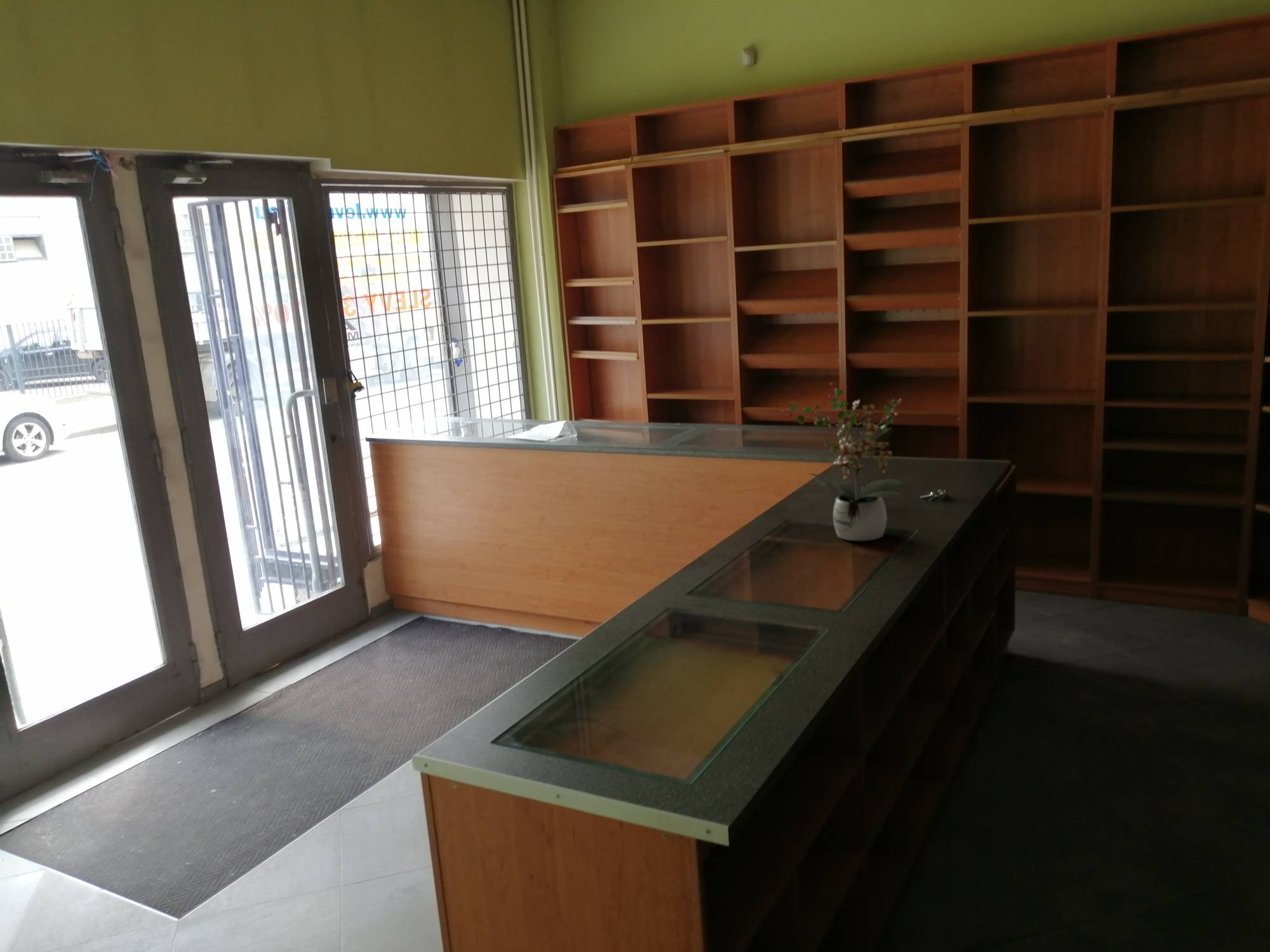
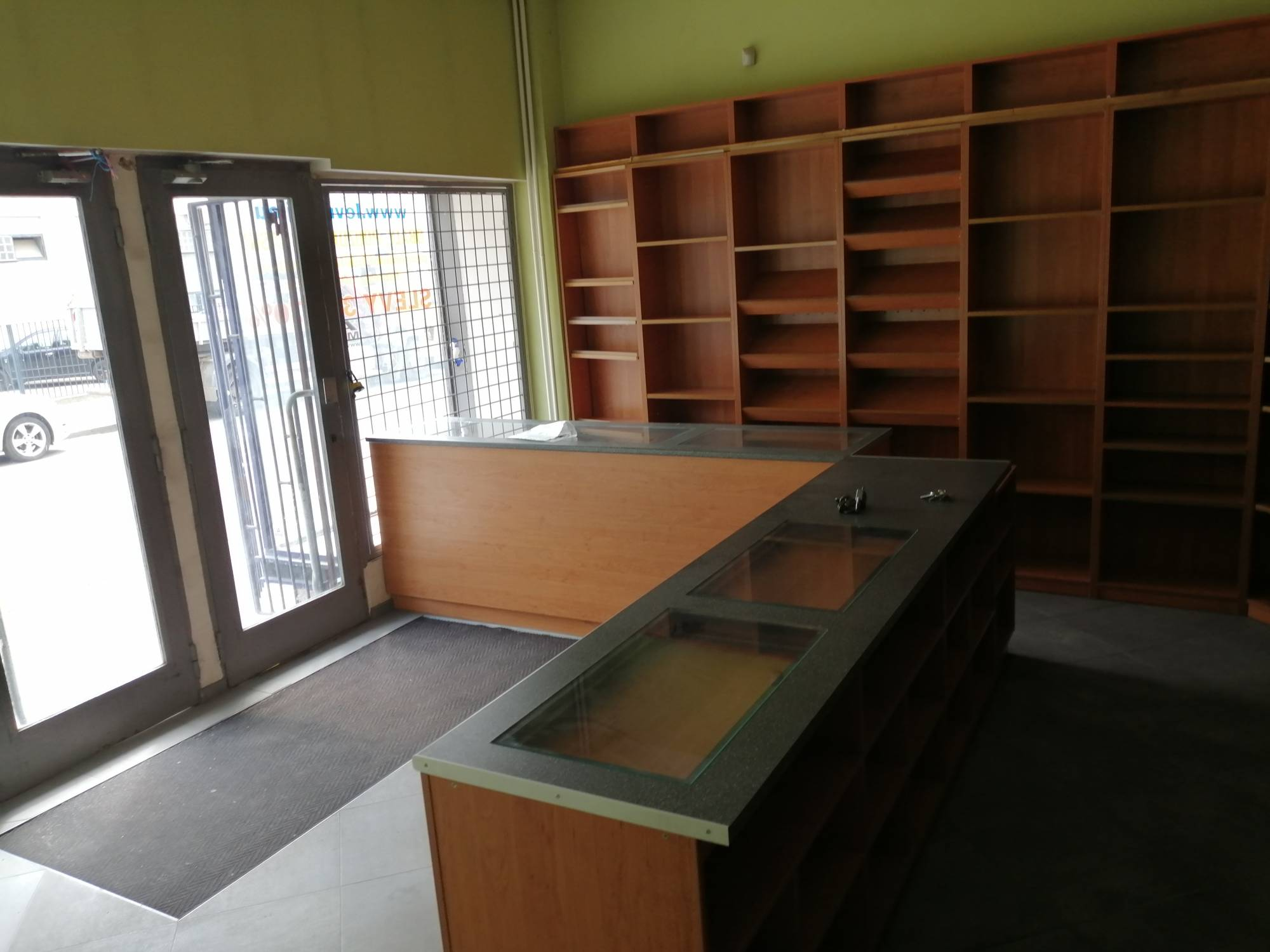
- potted plant (856, 464)
